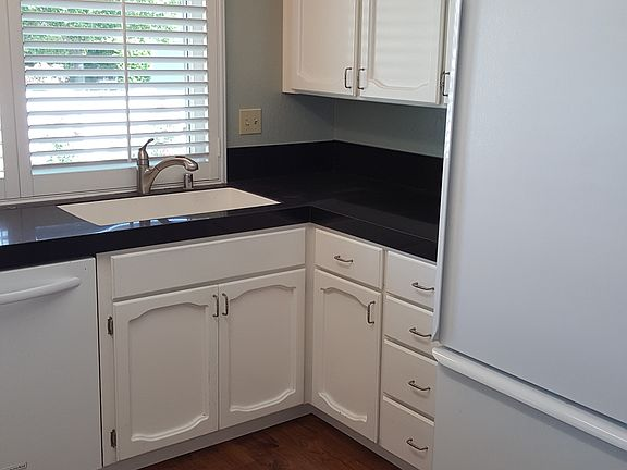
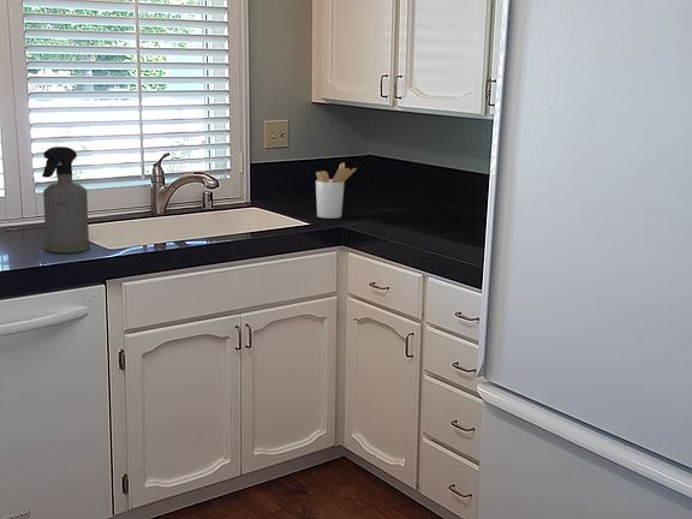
+ utensil holder (334, 190)
+ spray bottle (62, 198)
